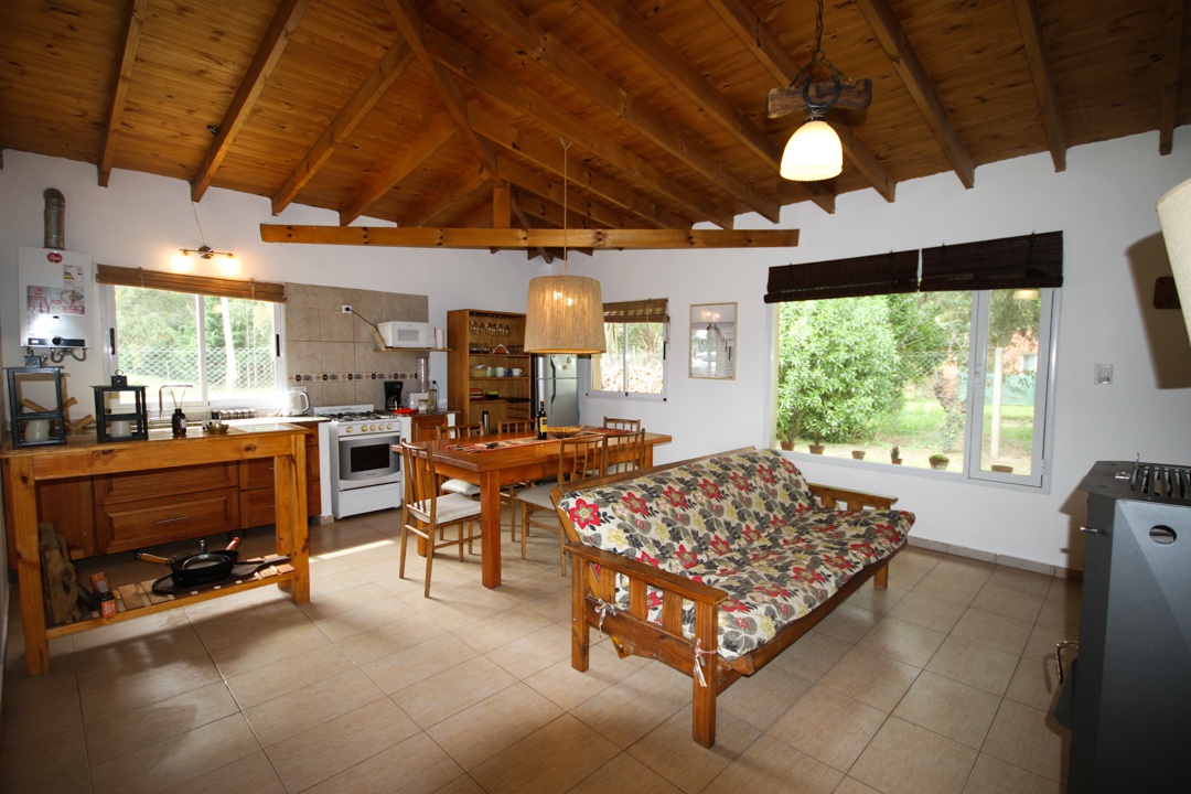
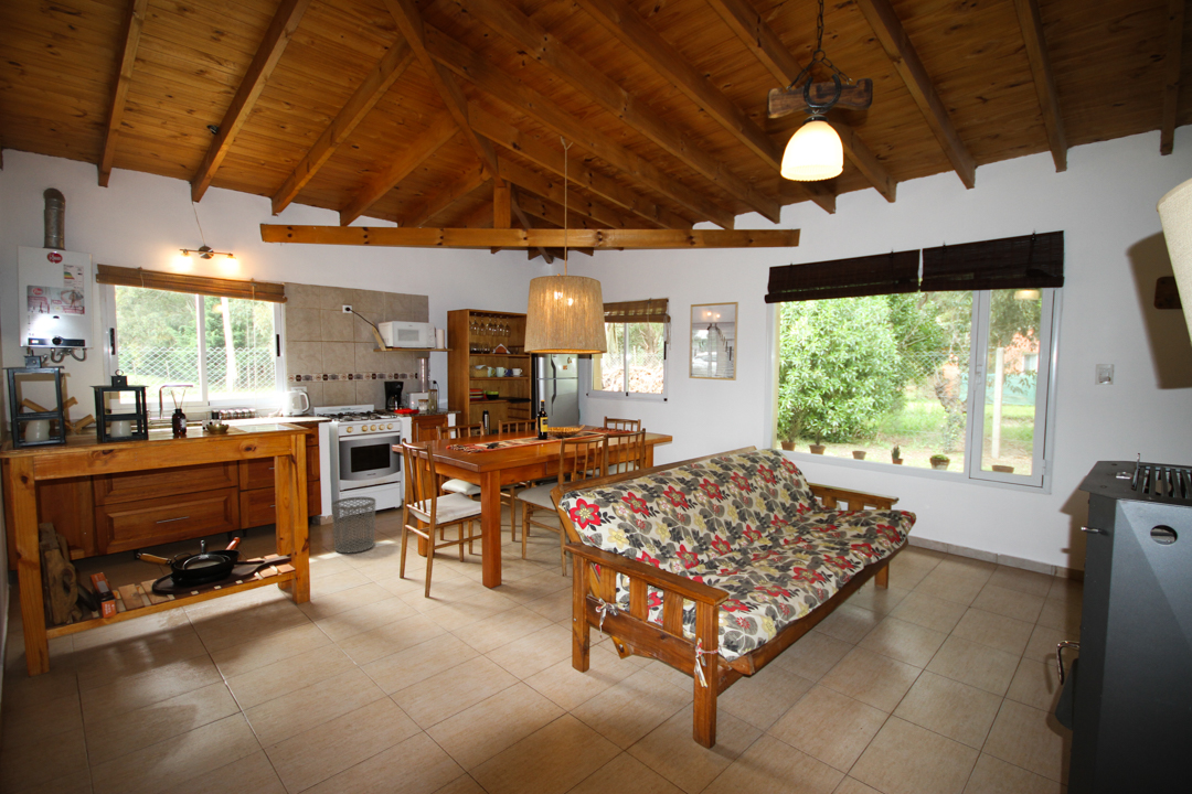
+ waste bin (354, 524)
